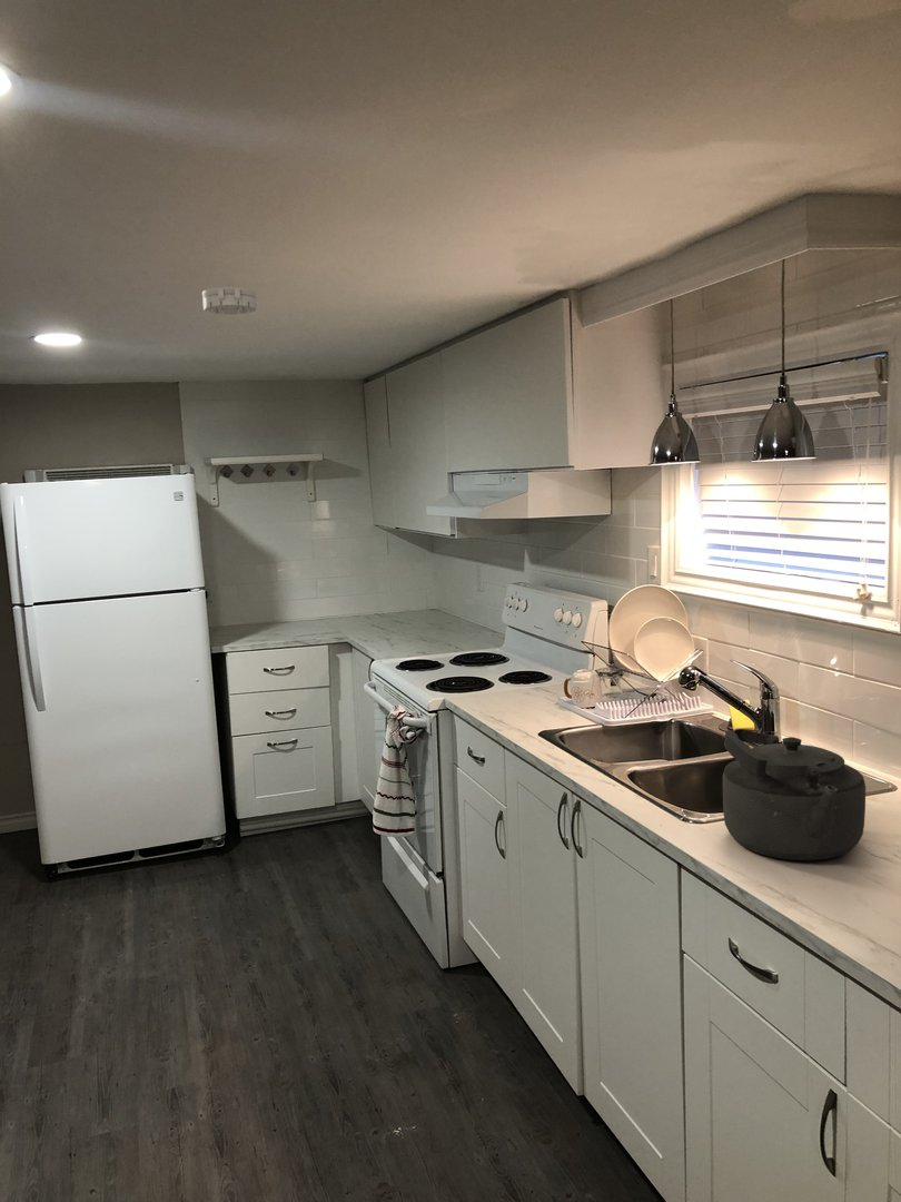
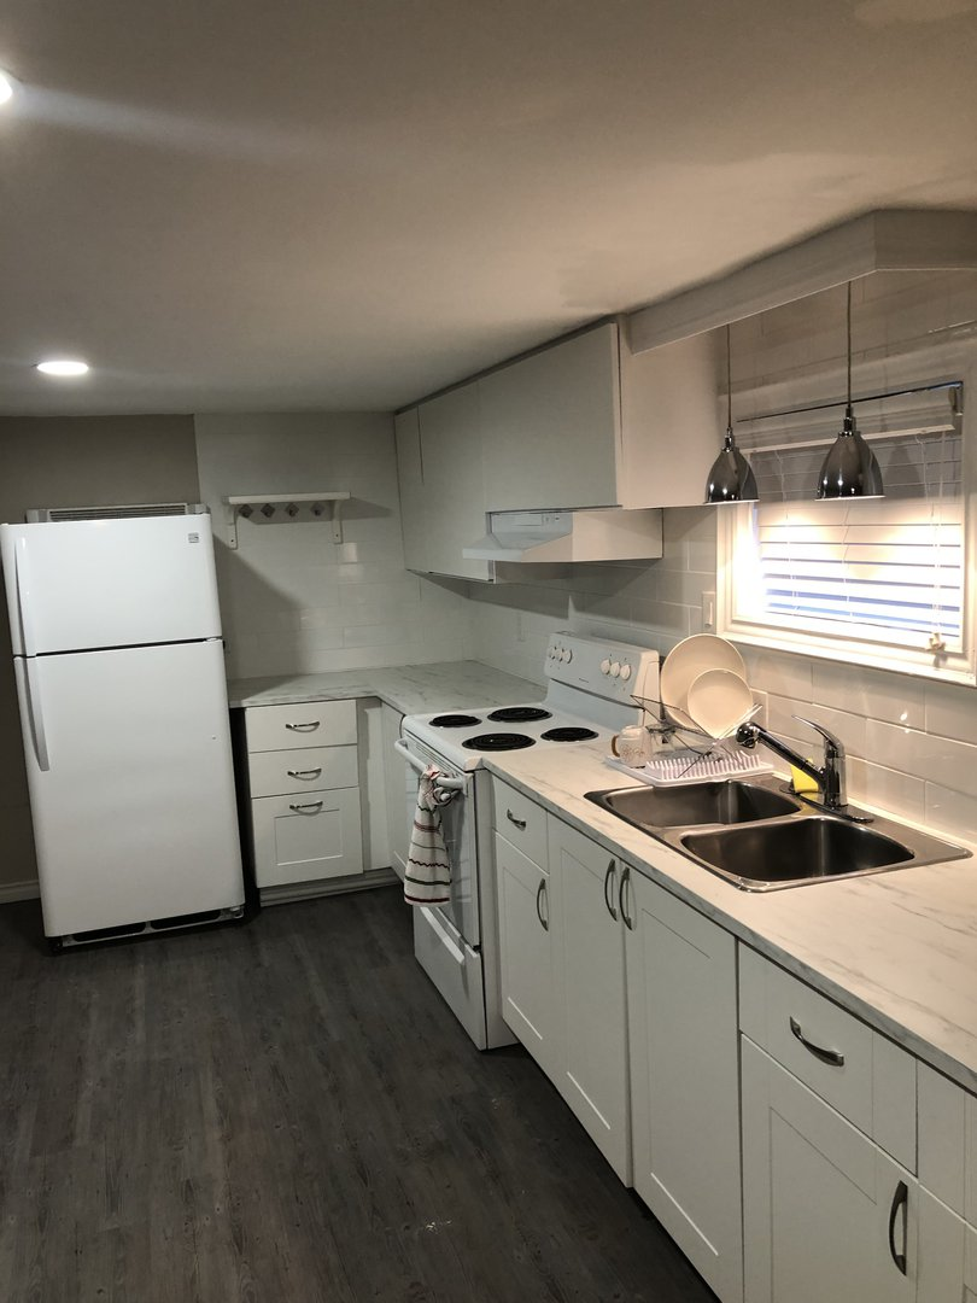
- smoke detector (229, 299)
- kettle (791, 790)
